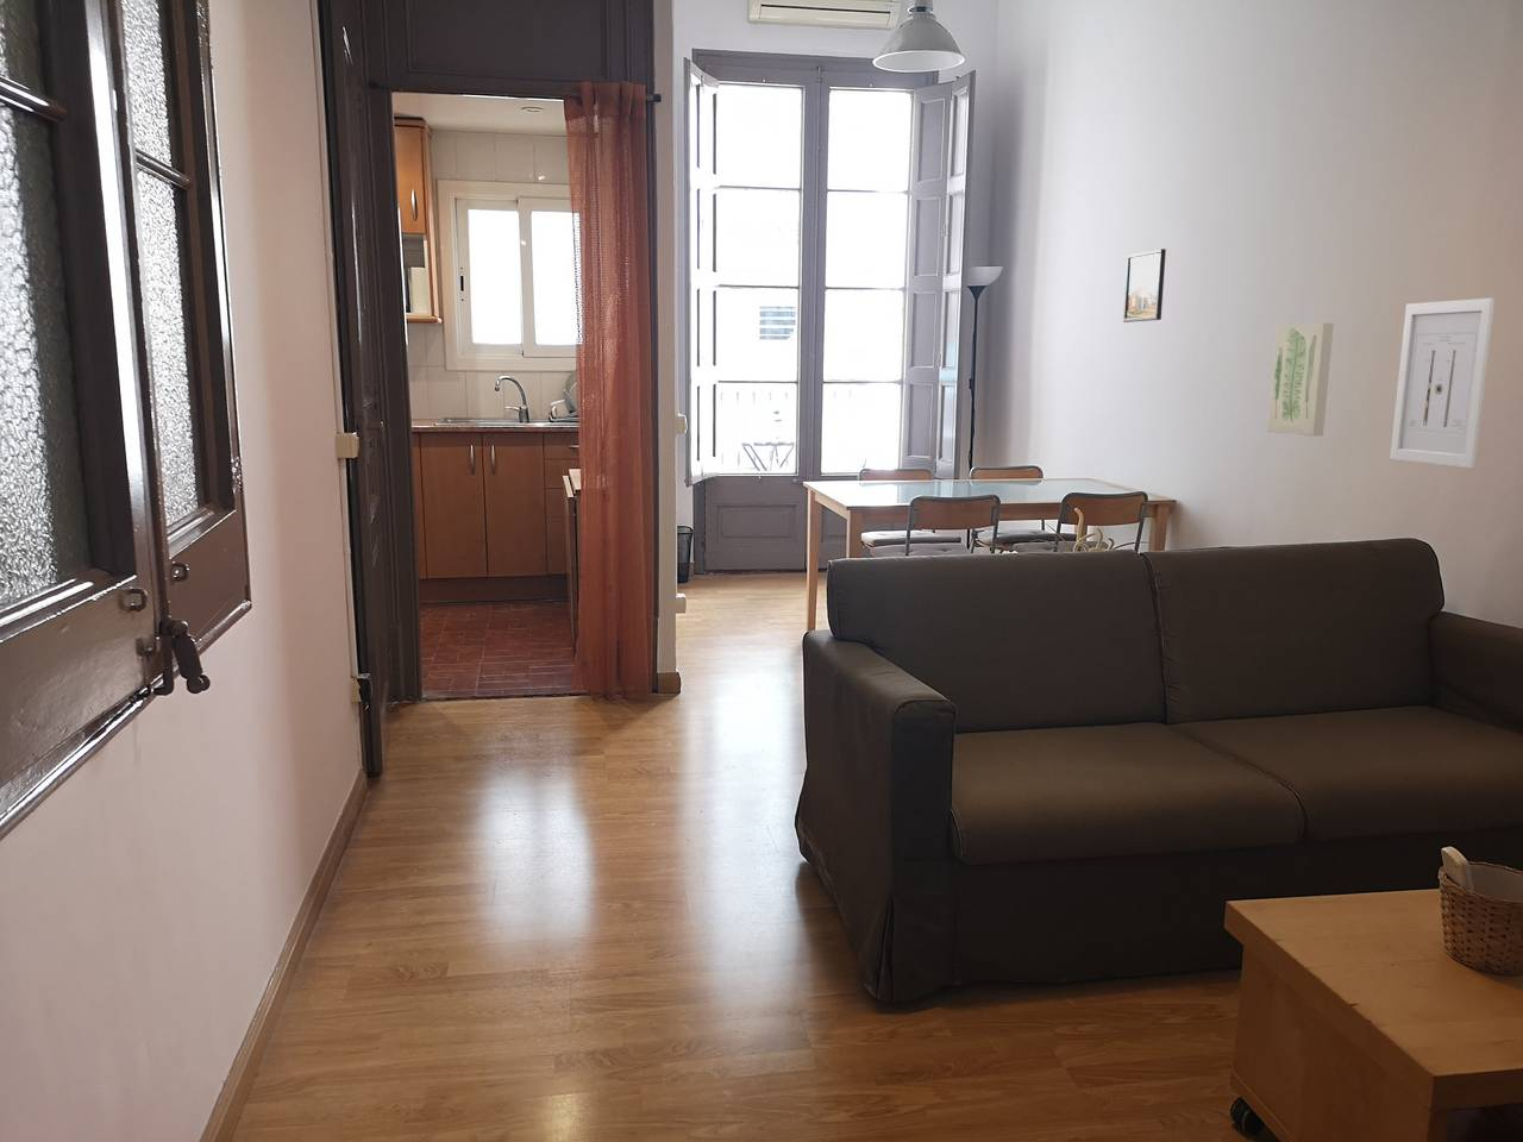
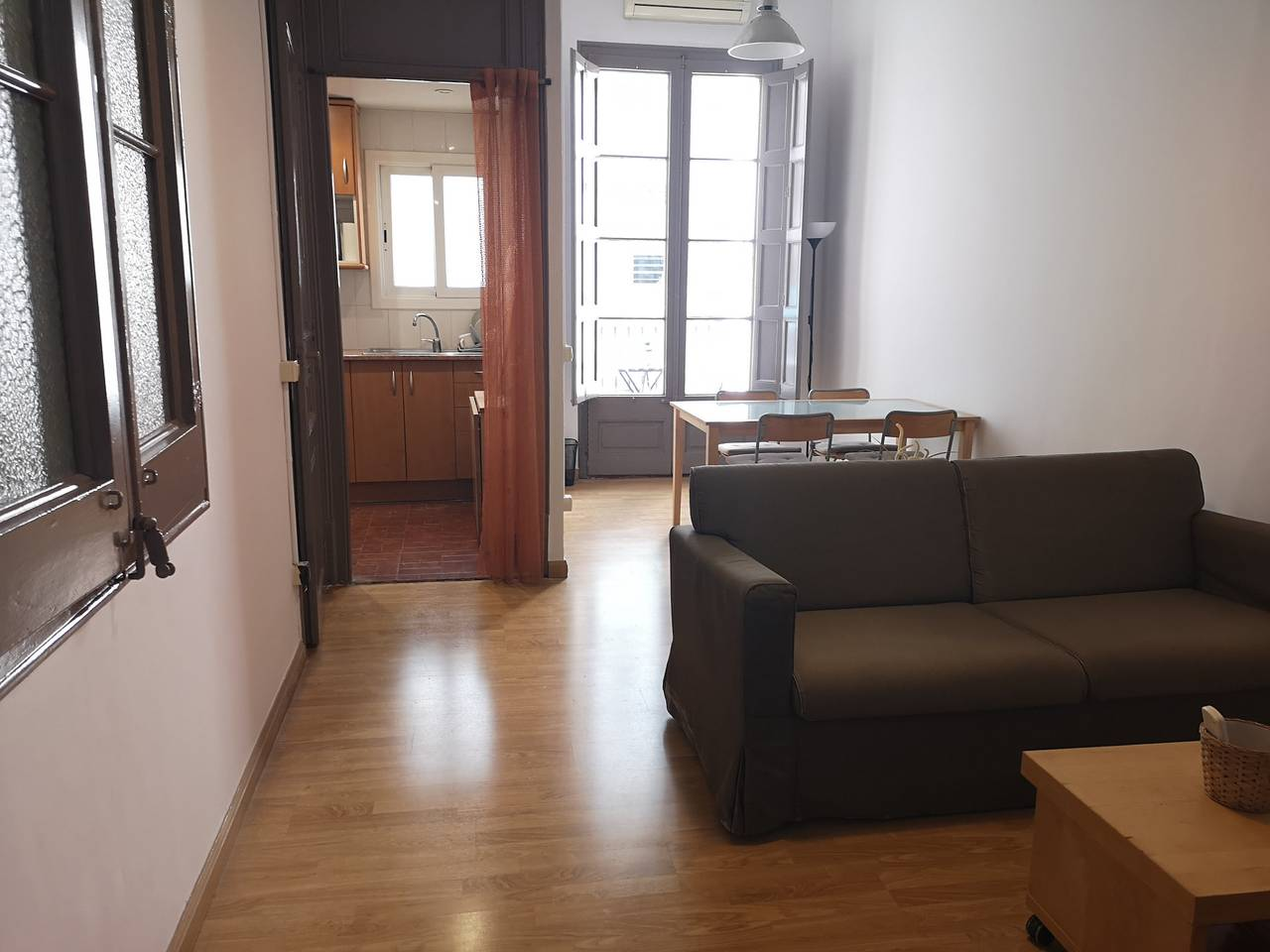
- wall art (1298, 379)
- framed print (1143, 287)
- wall art (1439, 383)
